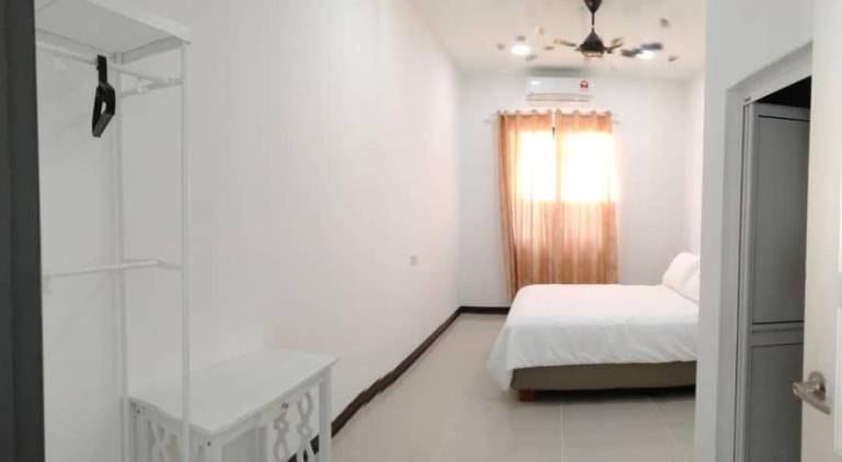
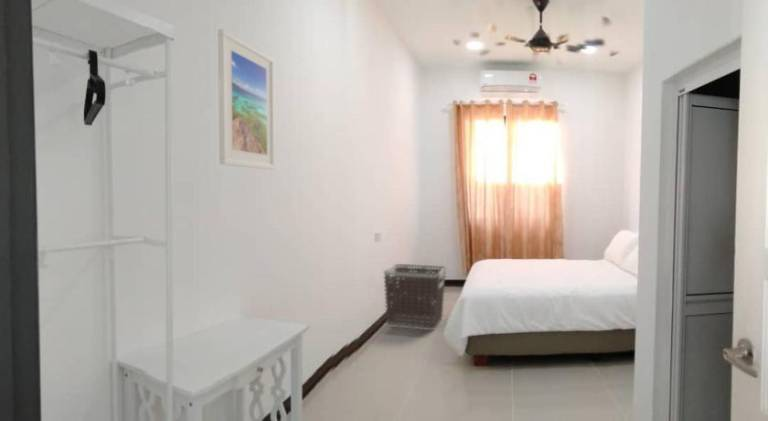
+ clothes hamper (415, 295)
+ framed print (249, 106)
